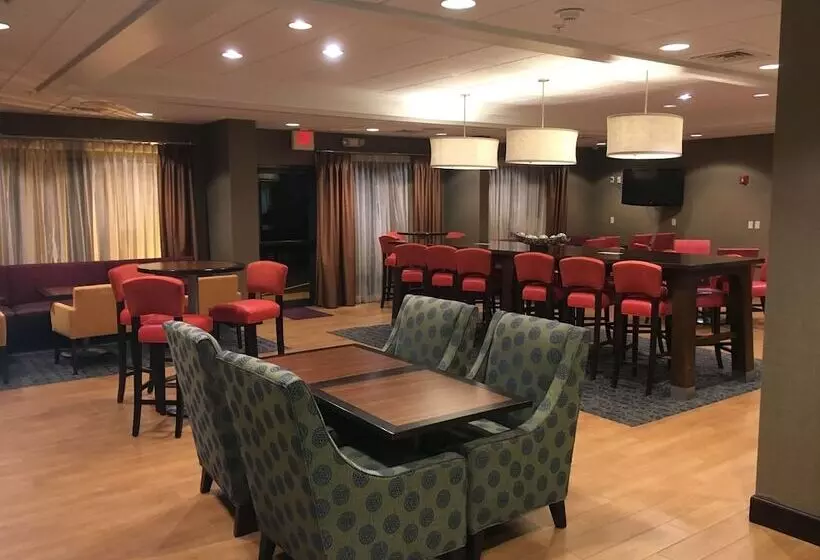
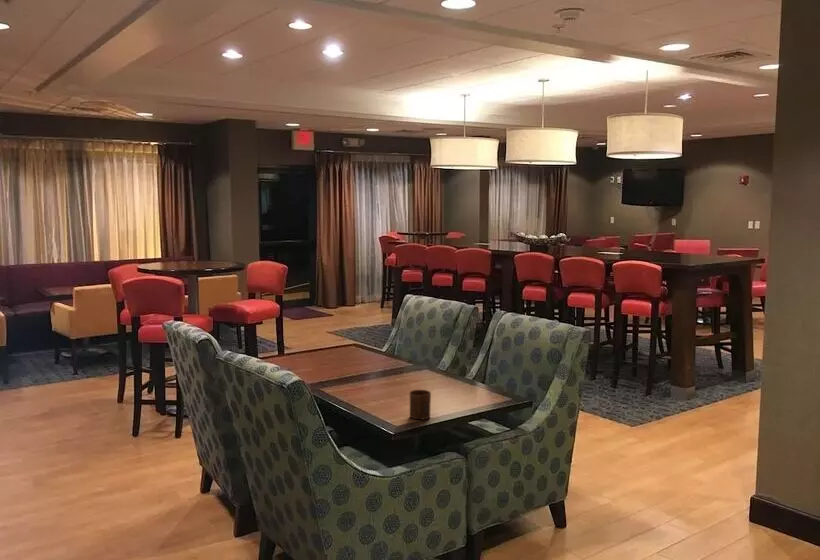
+ cup (420, 404)
